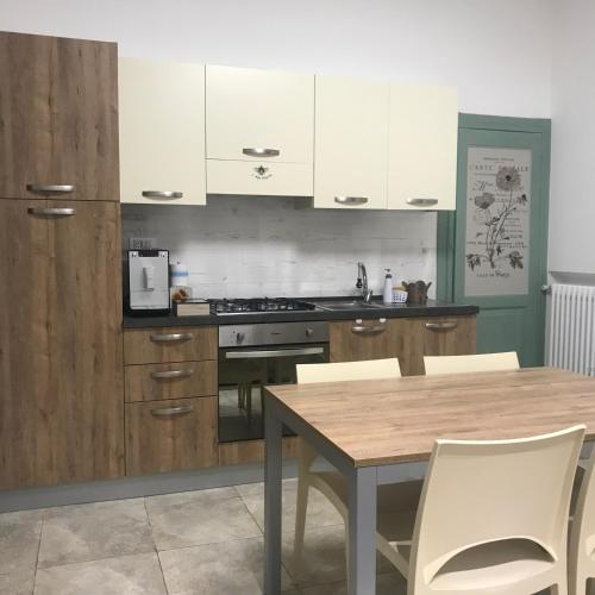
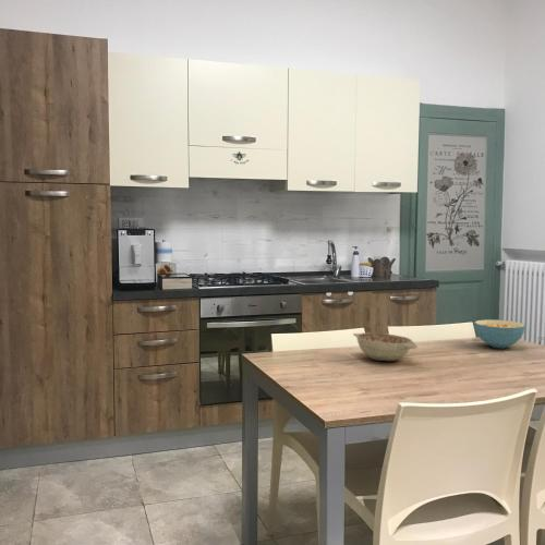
+ decorative bowl (384, 348)
+ cereal bowl (498, 335)
